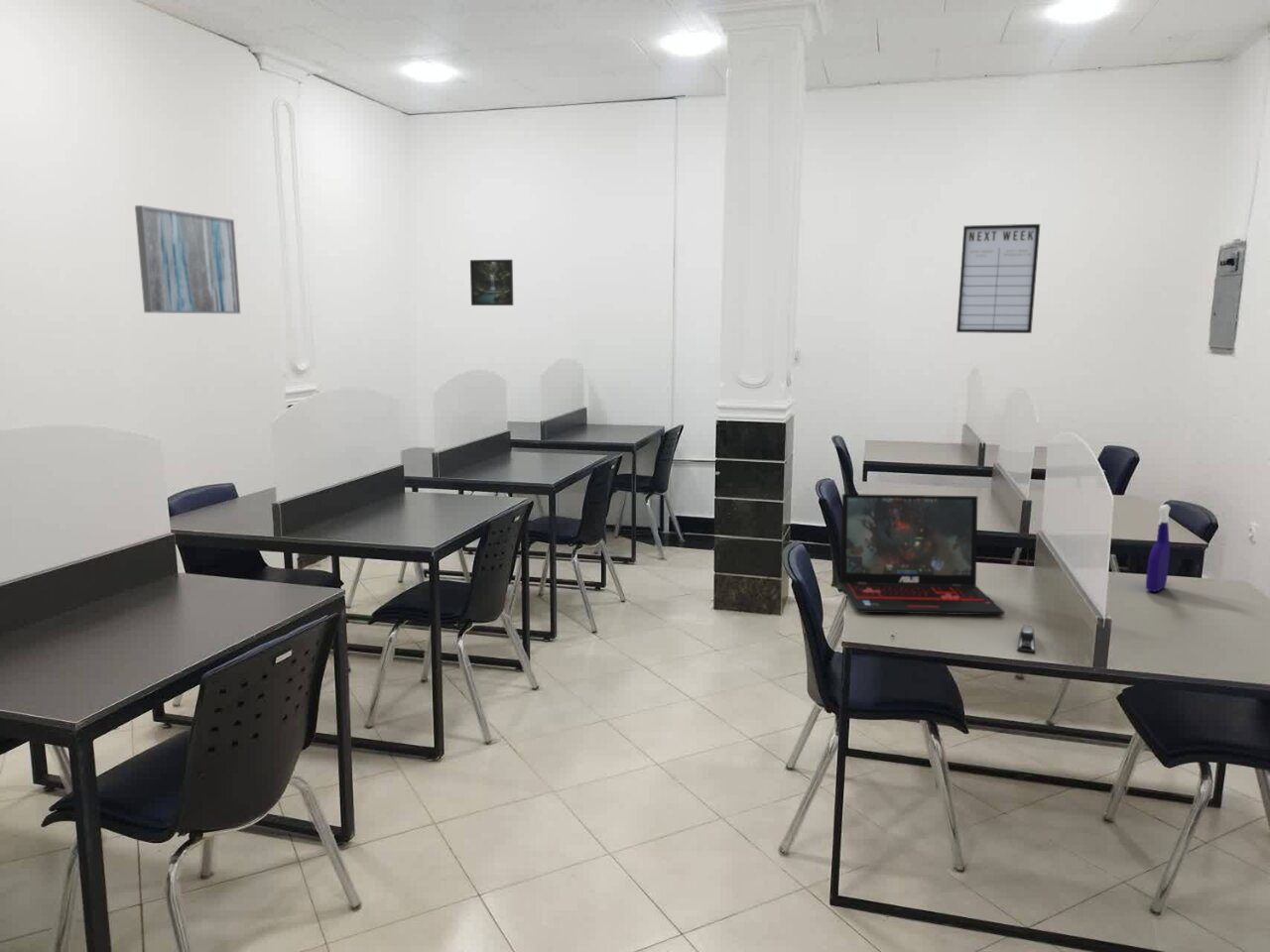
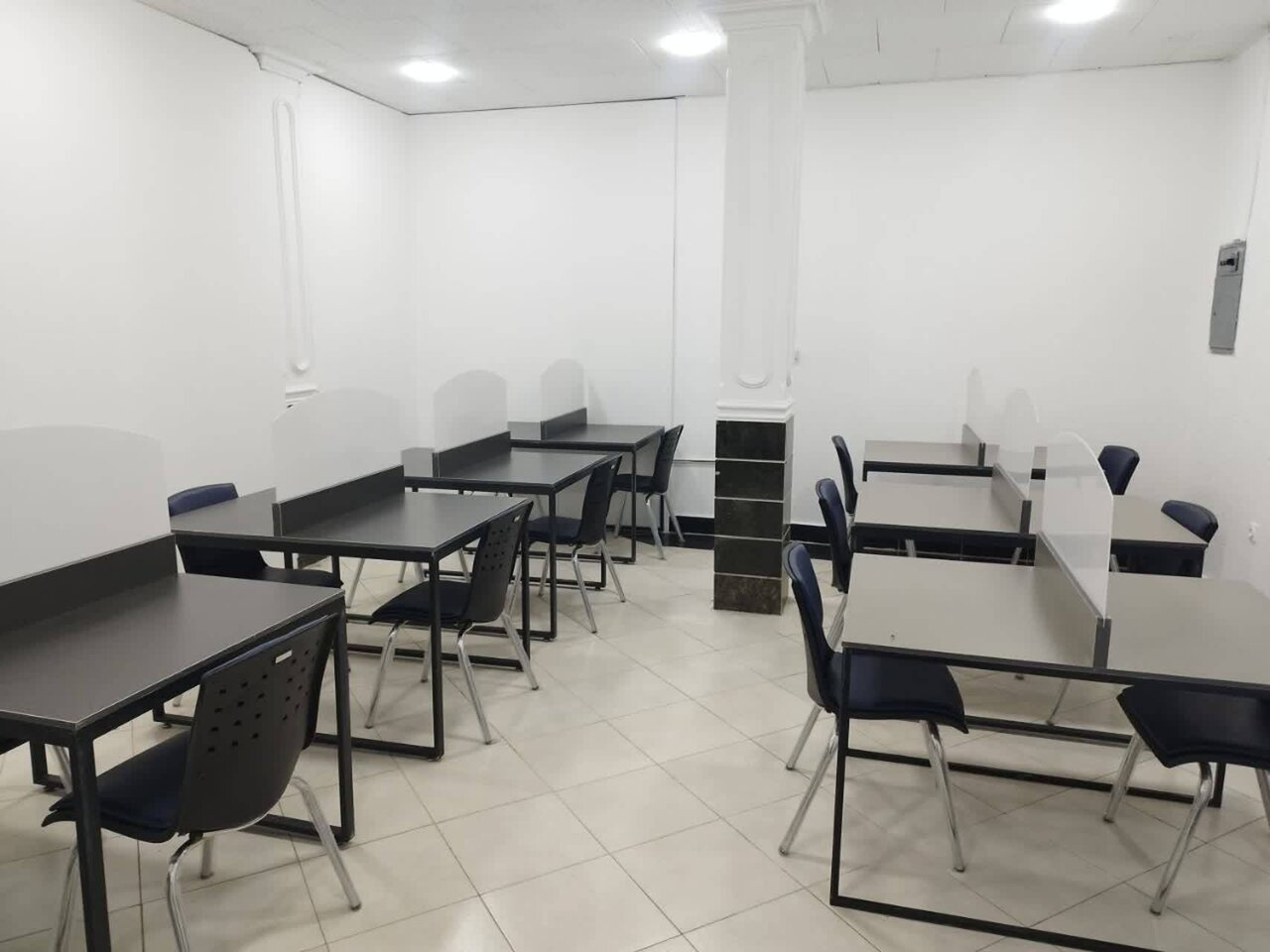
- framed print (491, 283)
- laptop (919, 552)
- stapler (1027, 634)
- writing board (997, 279)
- spray bottle (1160, 547)
- wall art (191, 263)
